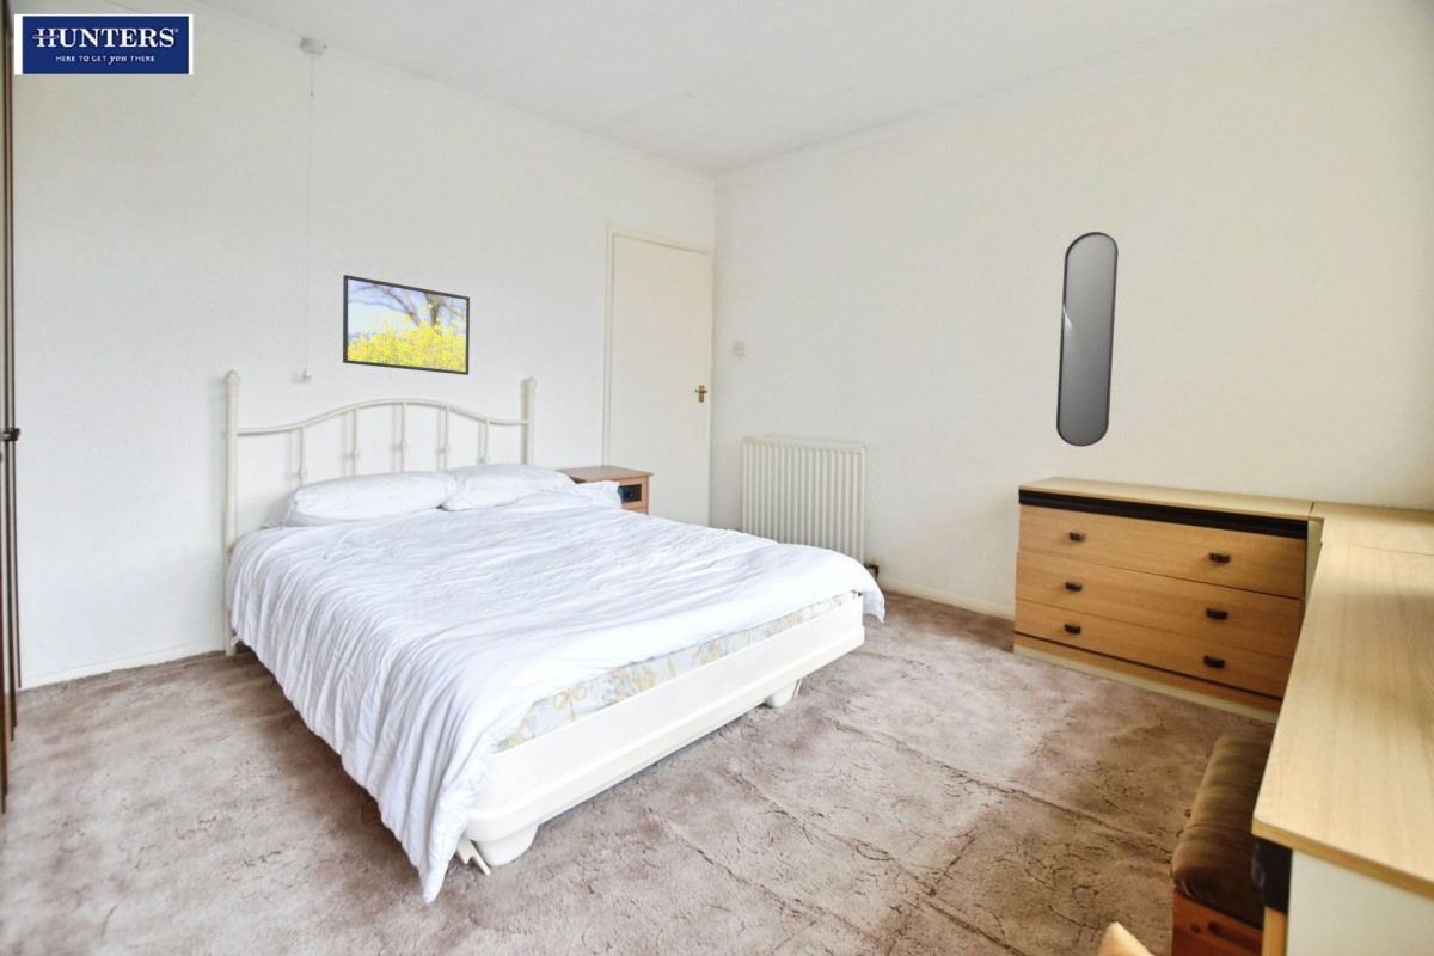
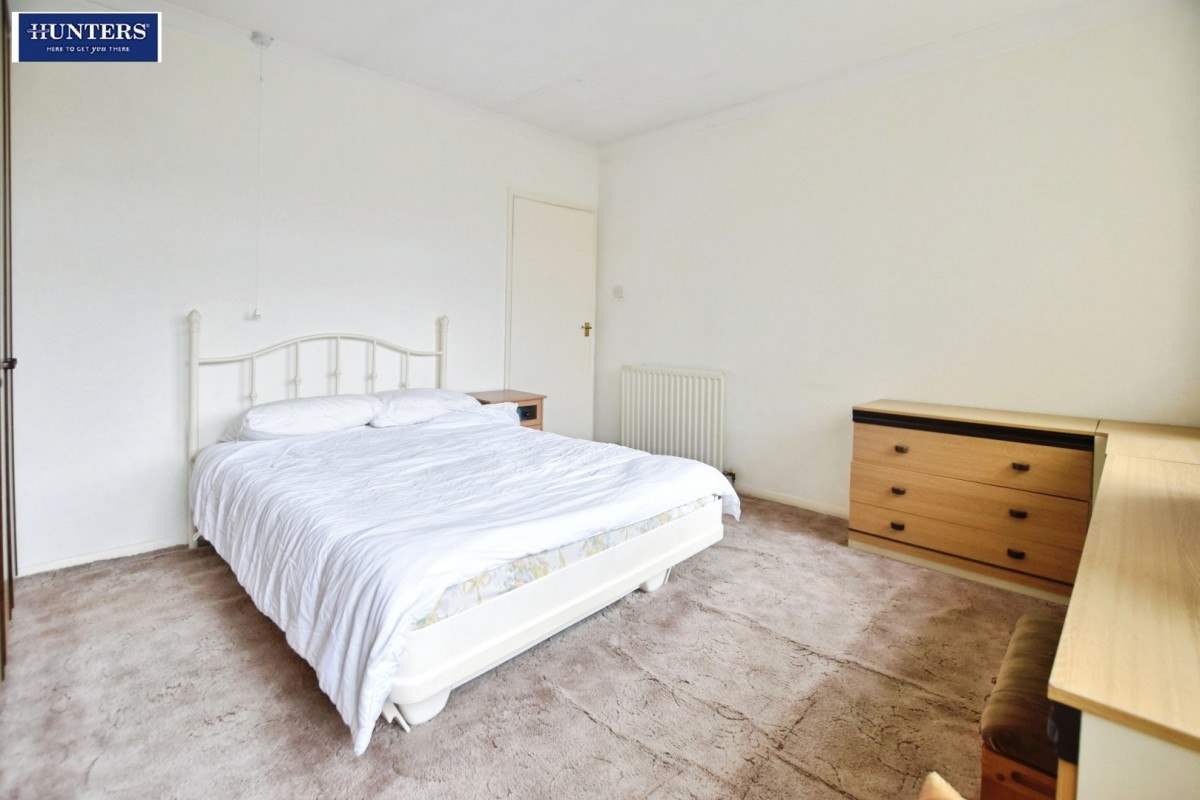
- home mirror (1086, 339)
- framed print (410, 327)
